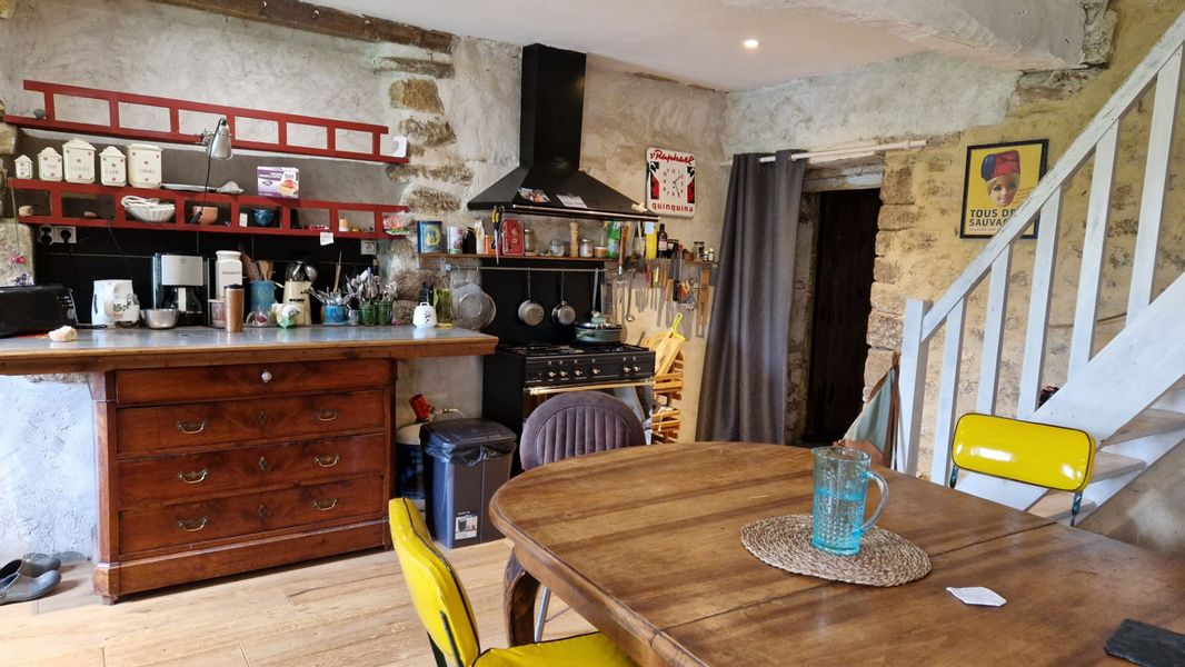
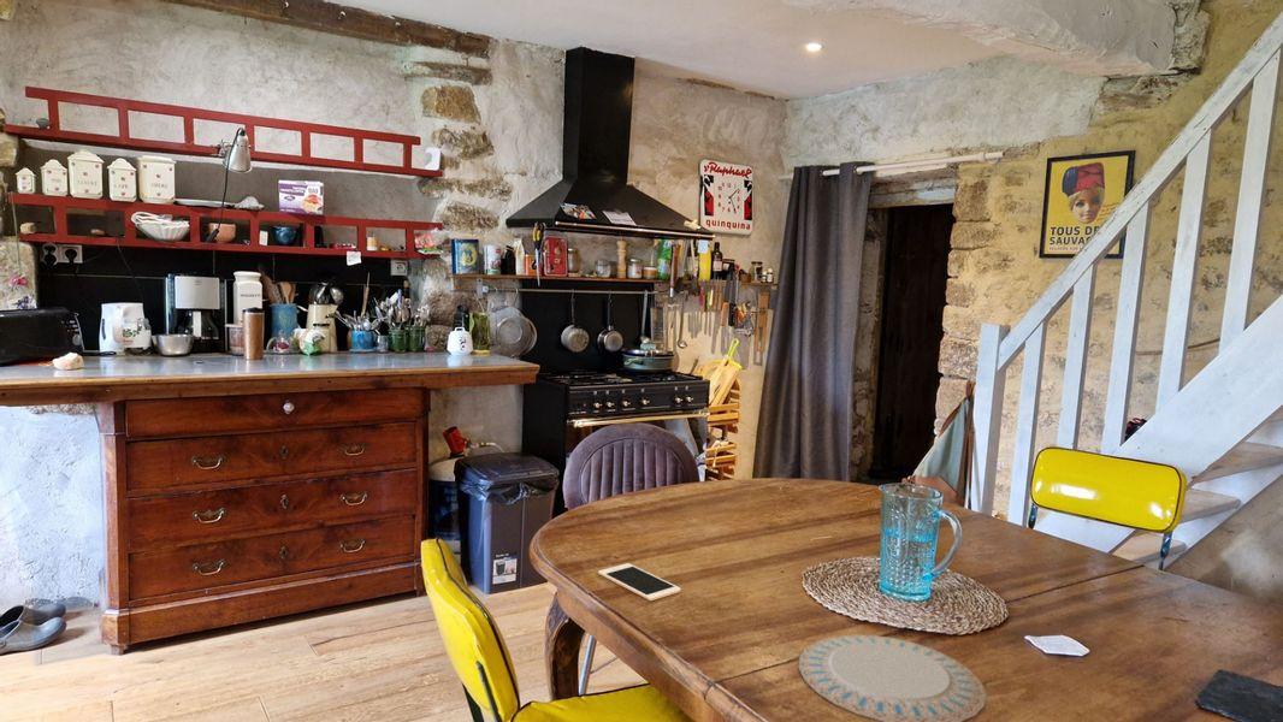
+ cell phone (638, 580)
+ chinaware (888, 671)
